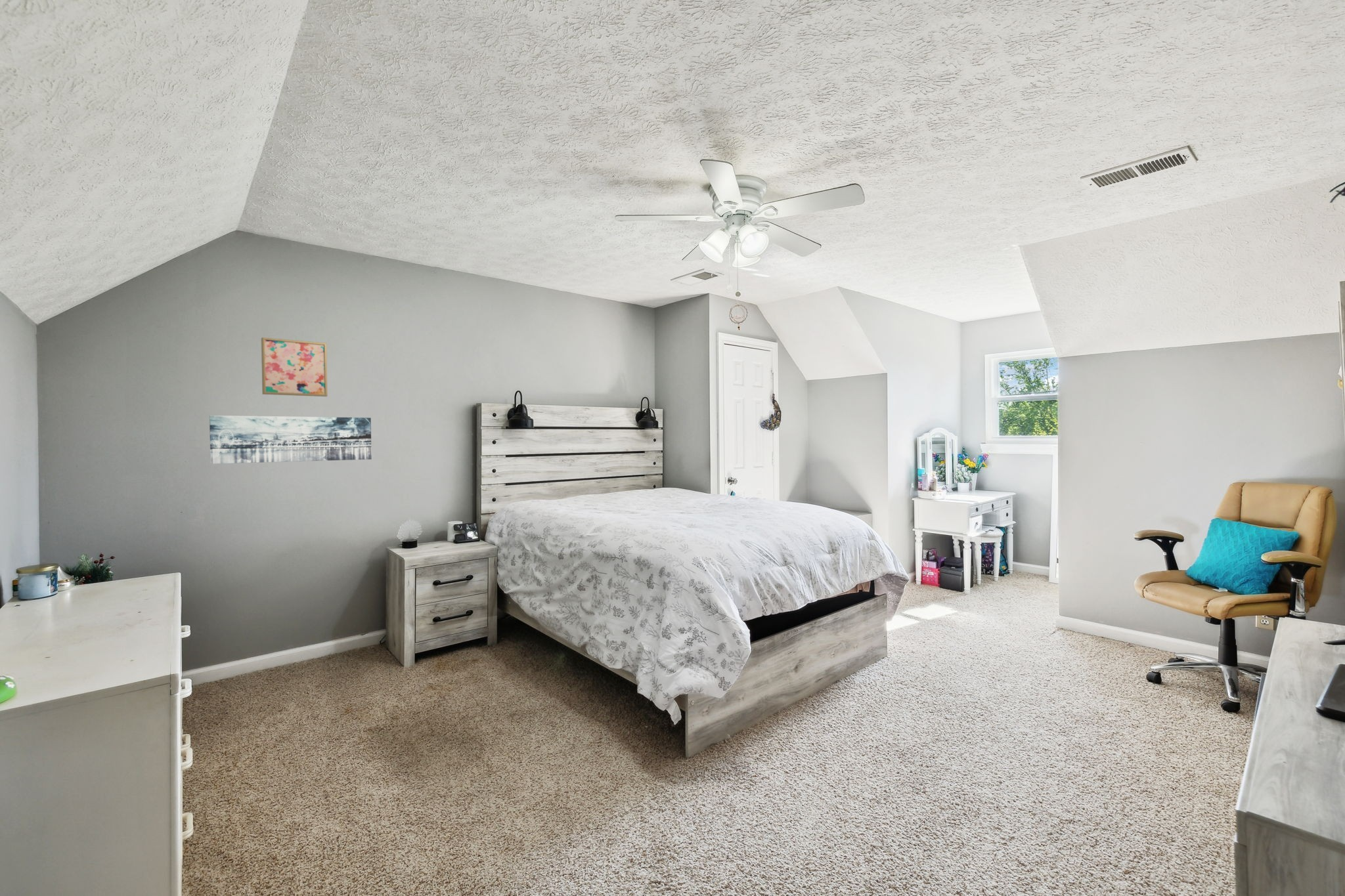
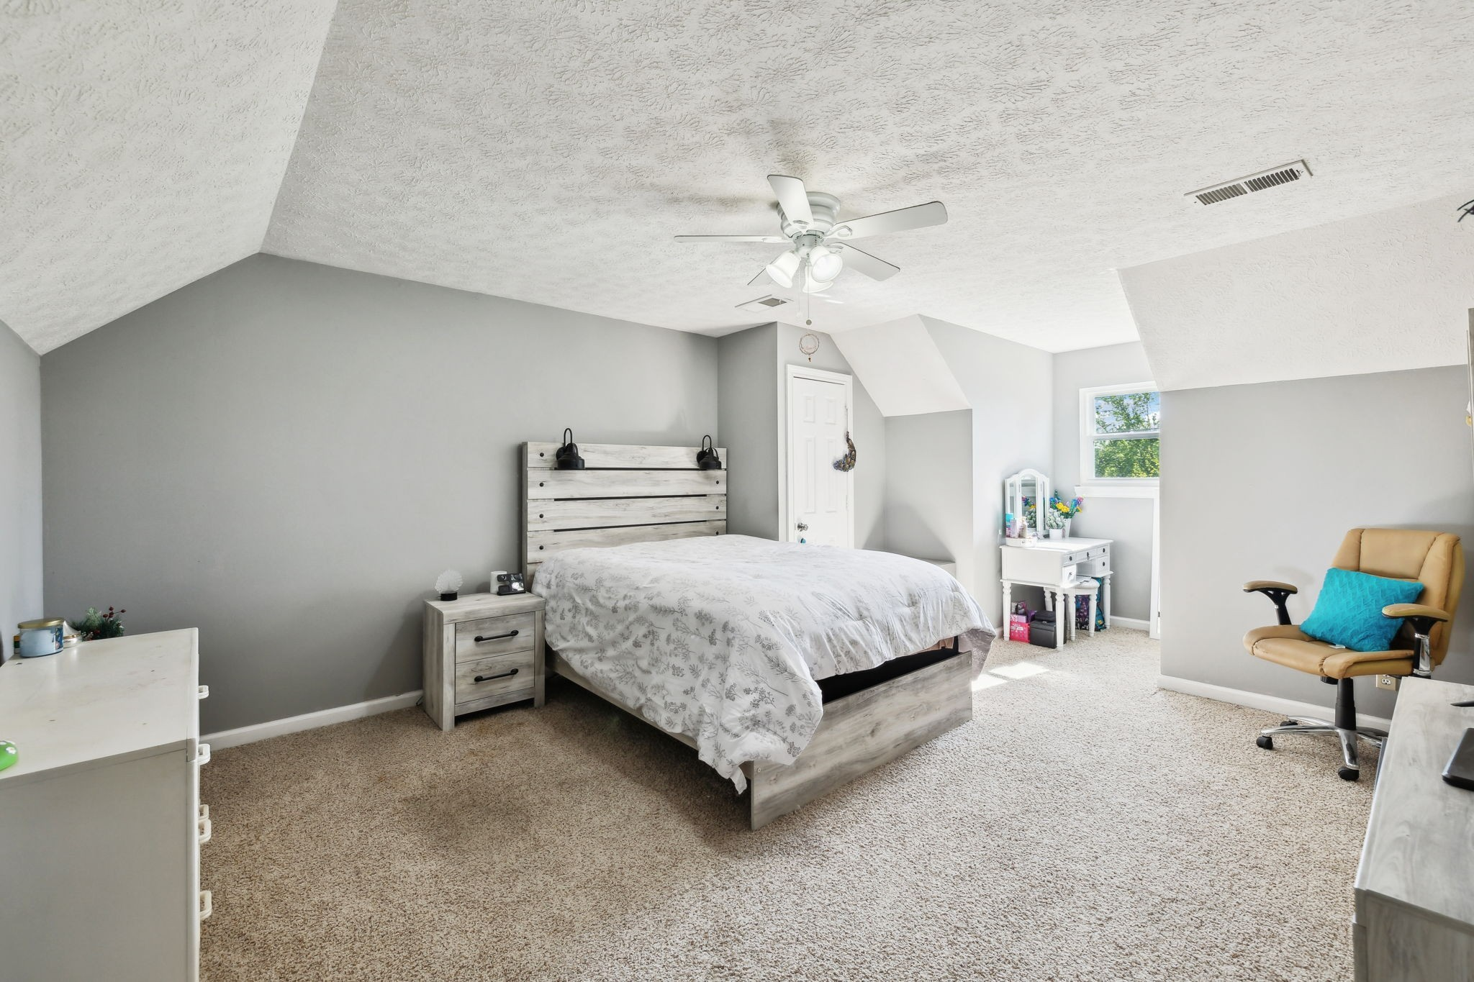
- wall art (296, 438)
- wall art (295, 368)
